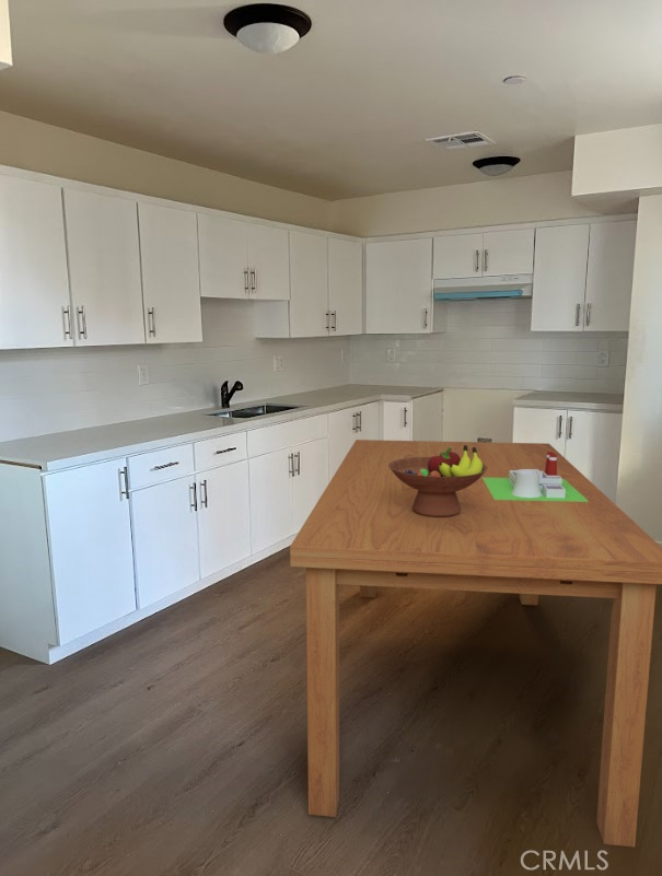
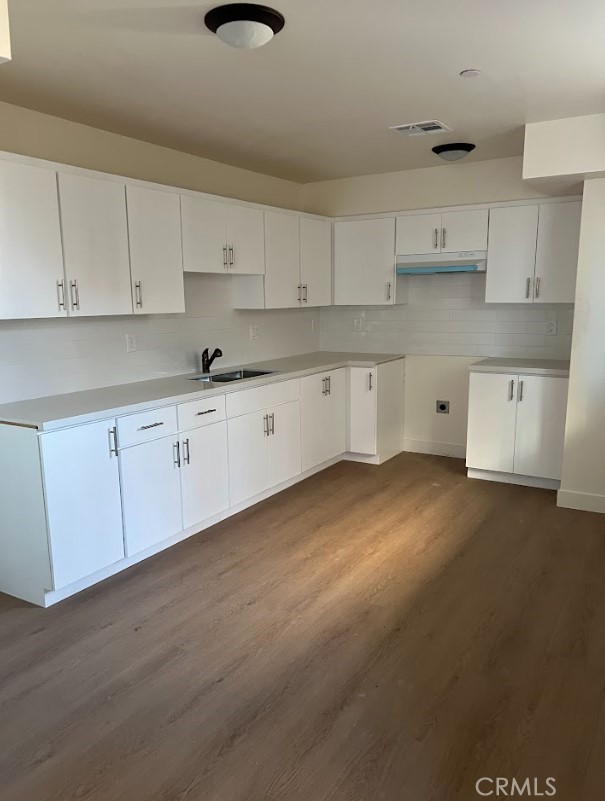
- fruit bowl (437, 479)
- architectural model (532, 471)
- dining table (456, 581)
